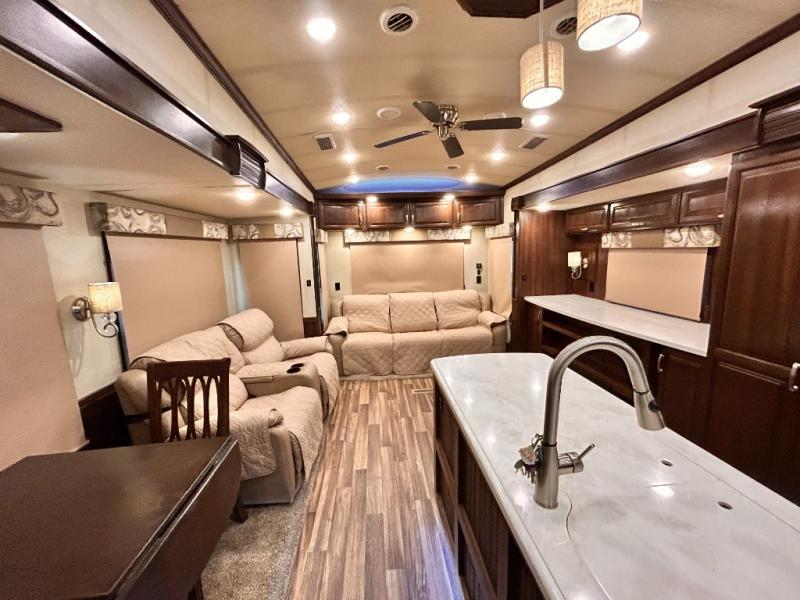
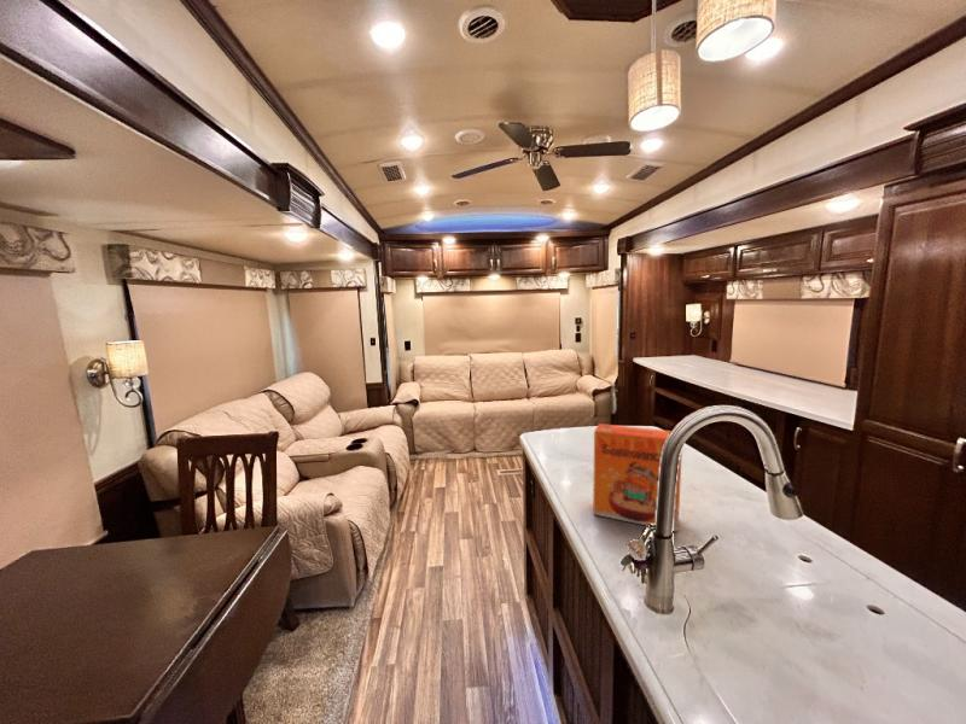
+ cereal box (635, 474)
